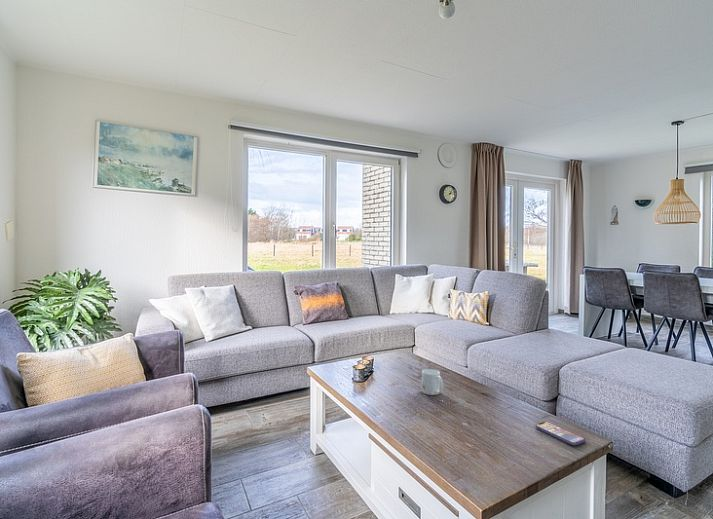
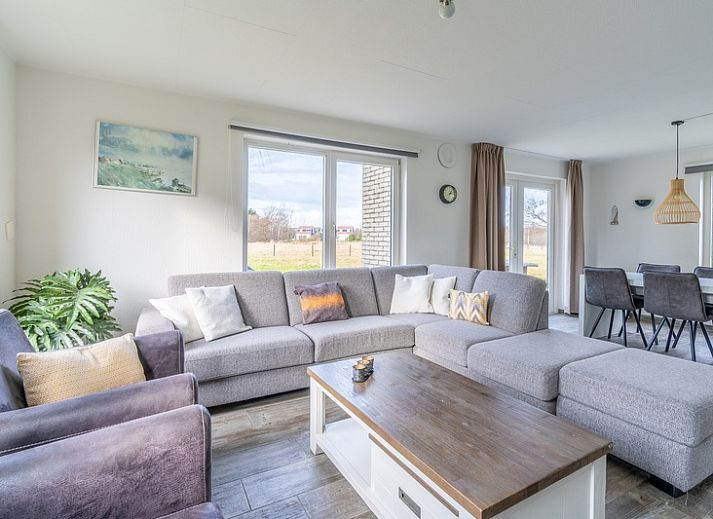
- mug (433, 382)
- smartphone (559, 432)
